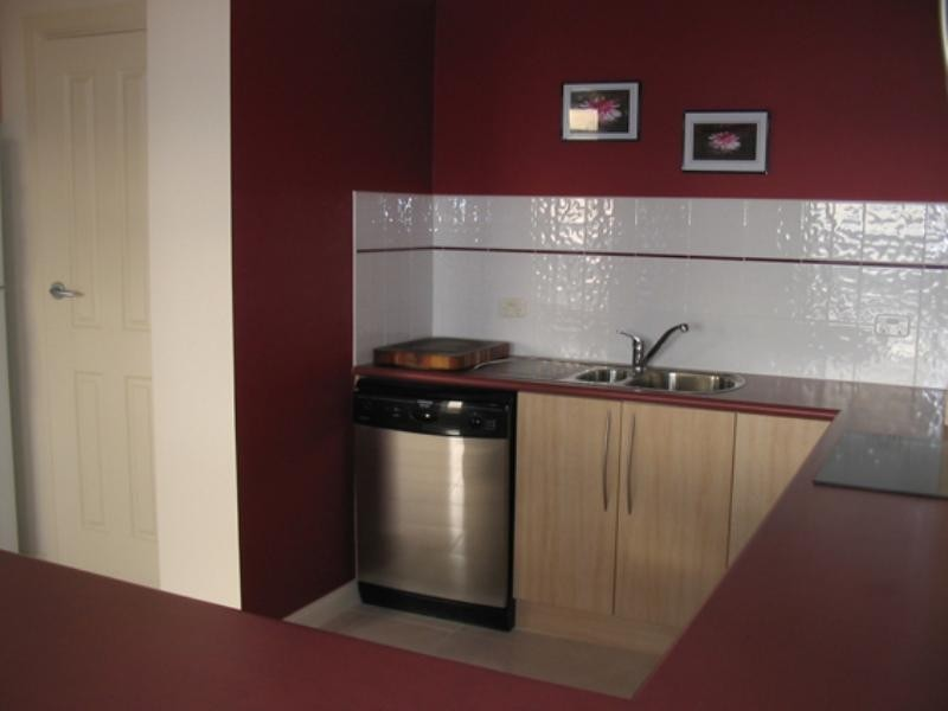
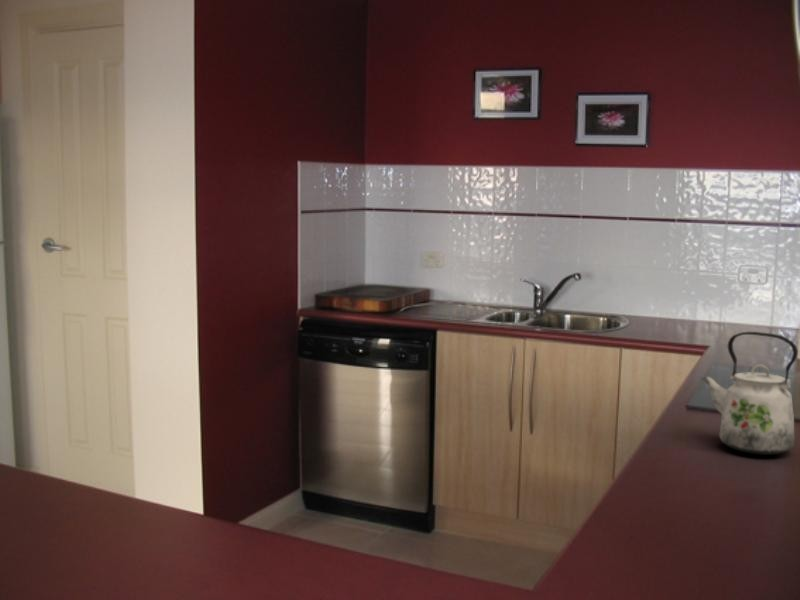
+ kettle (746, 389)
